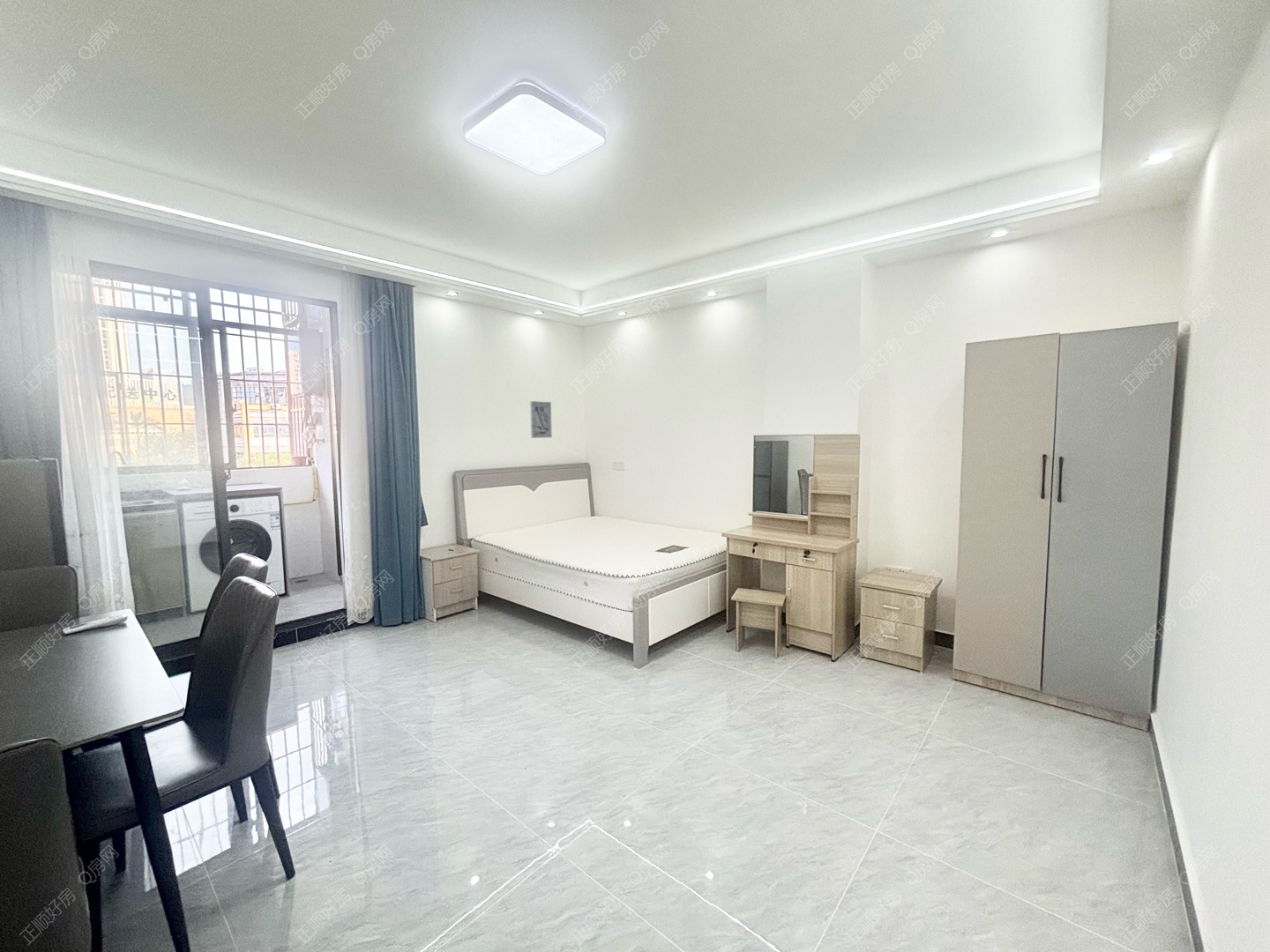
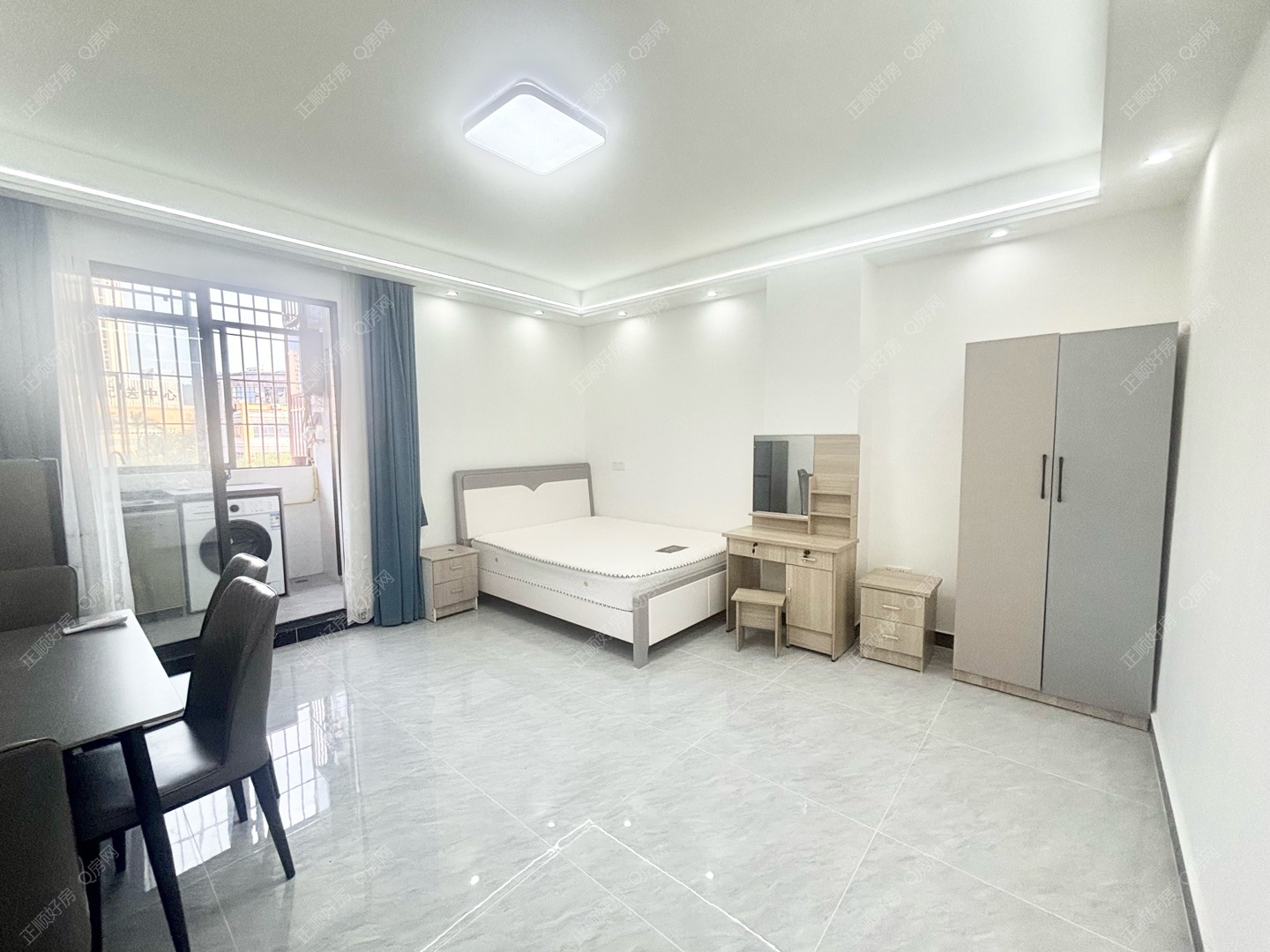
- wall art (541, 420)
